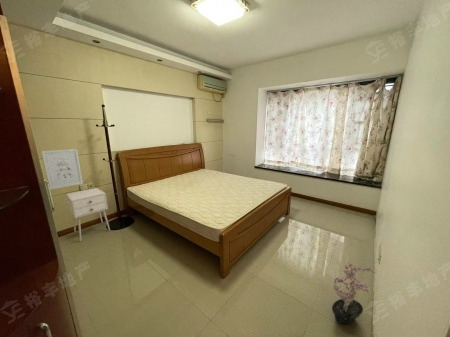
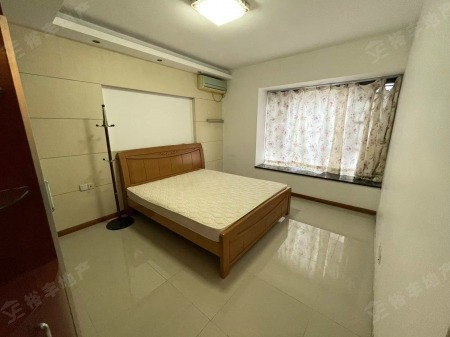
- potted plant (351, 287)
- wall art (63, 168)
- nightstand (89, 213)
